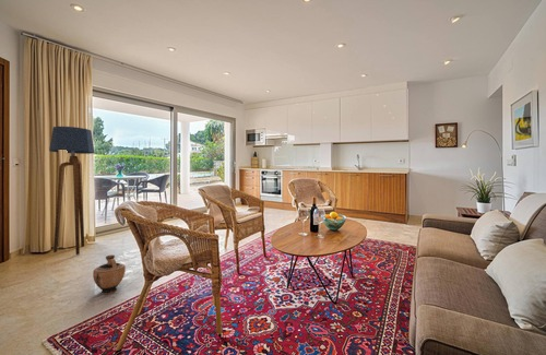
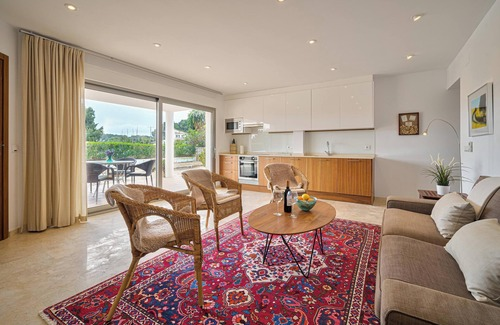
- ceramic jug (109, 273)
- floor lamp (74, 190)
